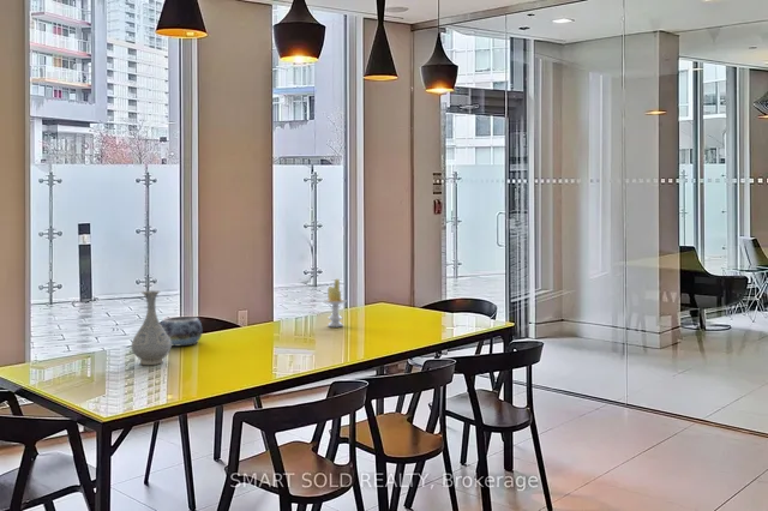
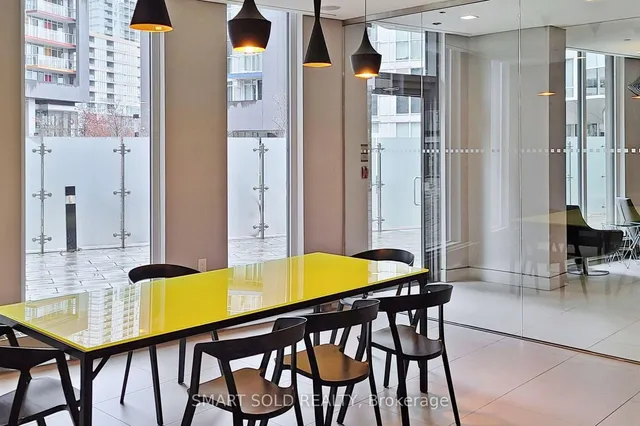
- decorative bowl (180, 331)
- vase (151, 326)
- candle (335, 302)
